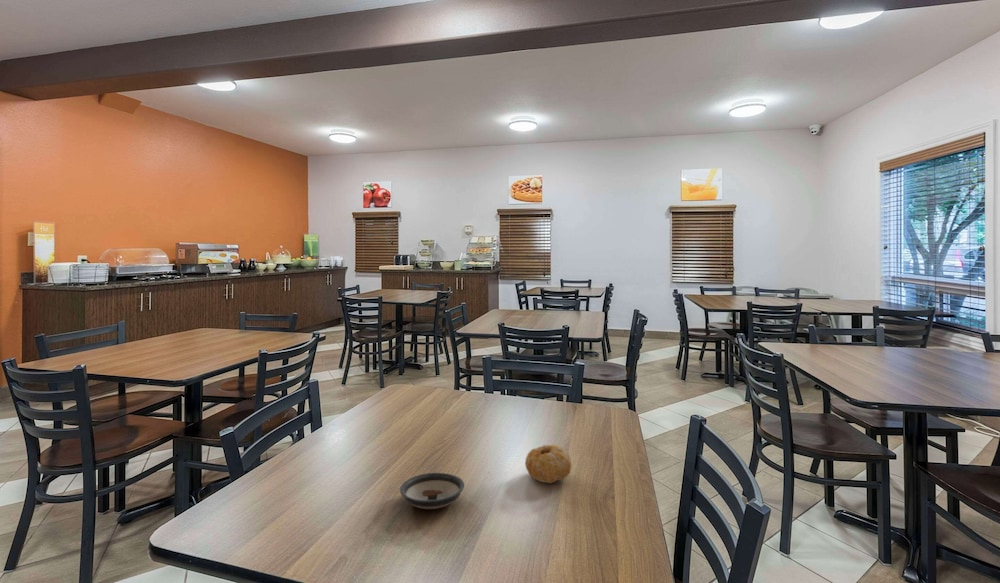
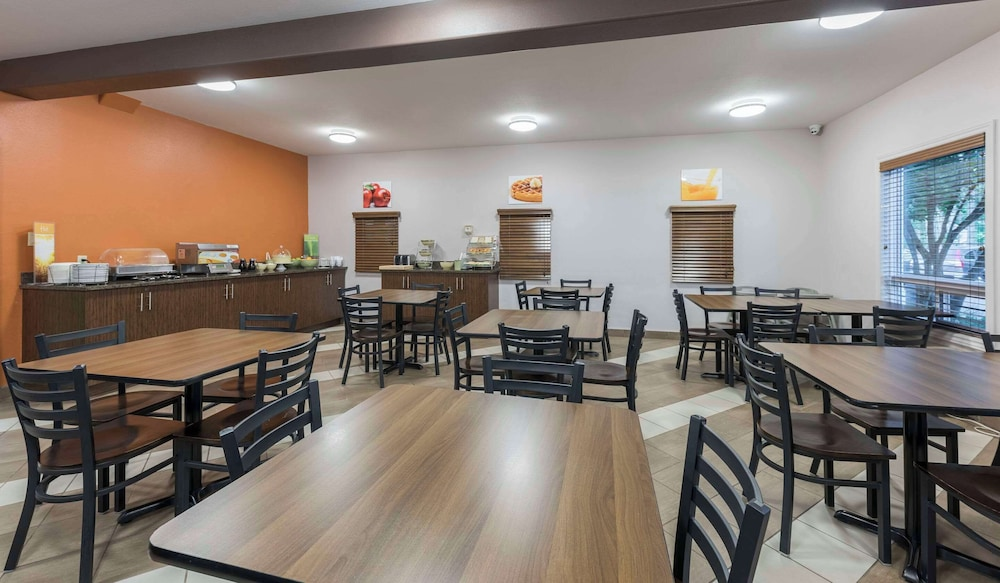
- fruit (548, 461)
- saucer (432, 493)
